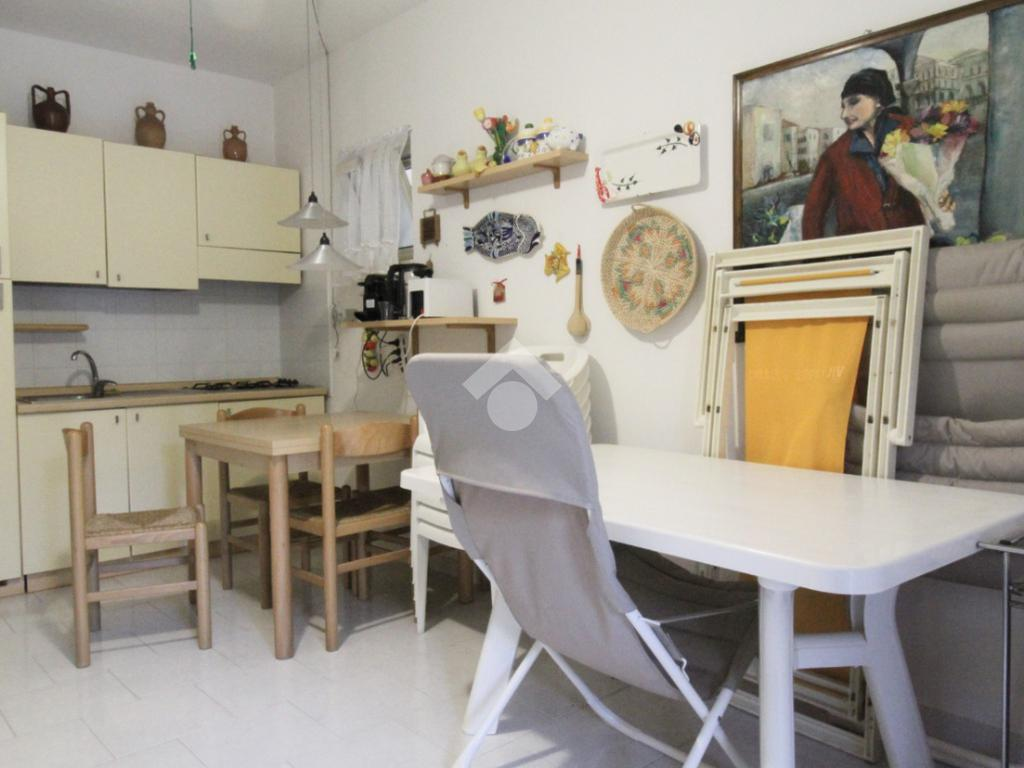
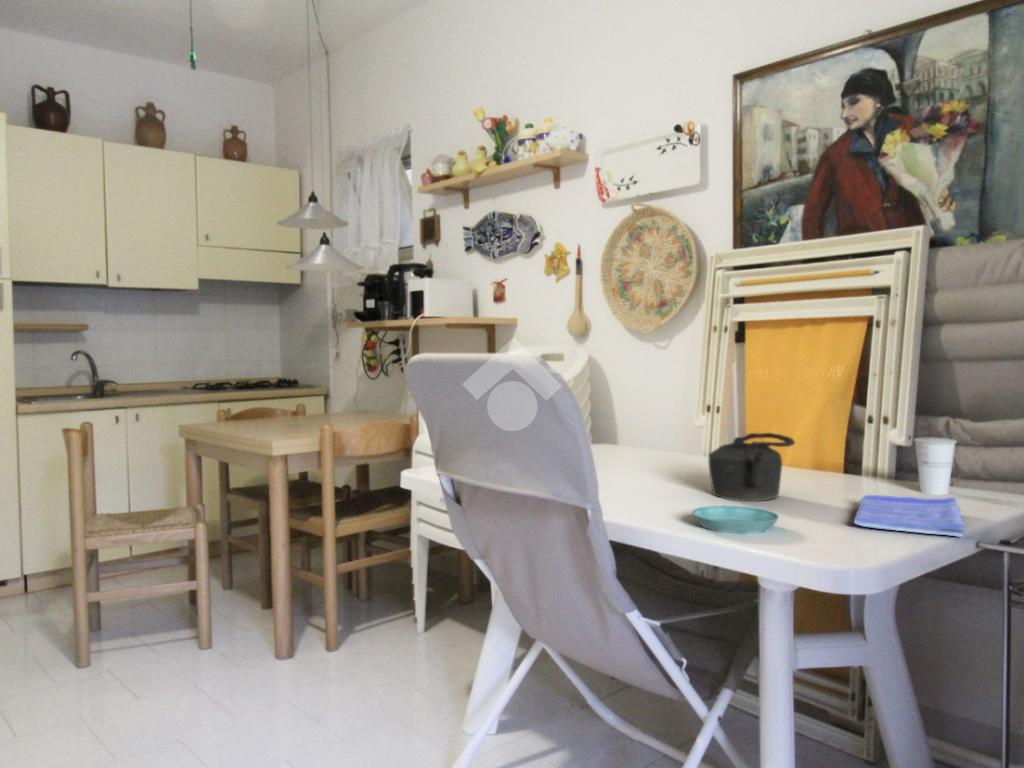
+ saucer (734, 520)
+ cup (934, 465)
+ teapot (750, 467)
+ dish towel (908, 512)
